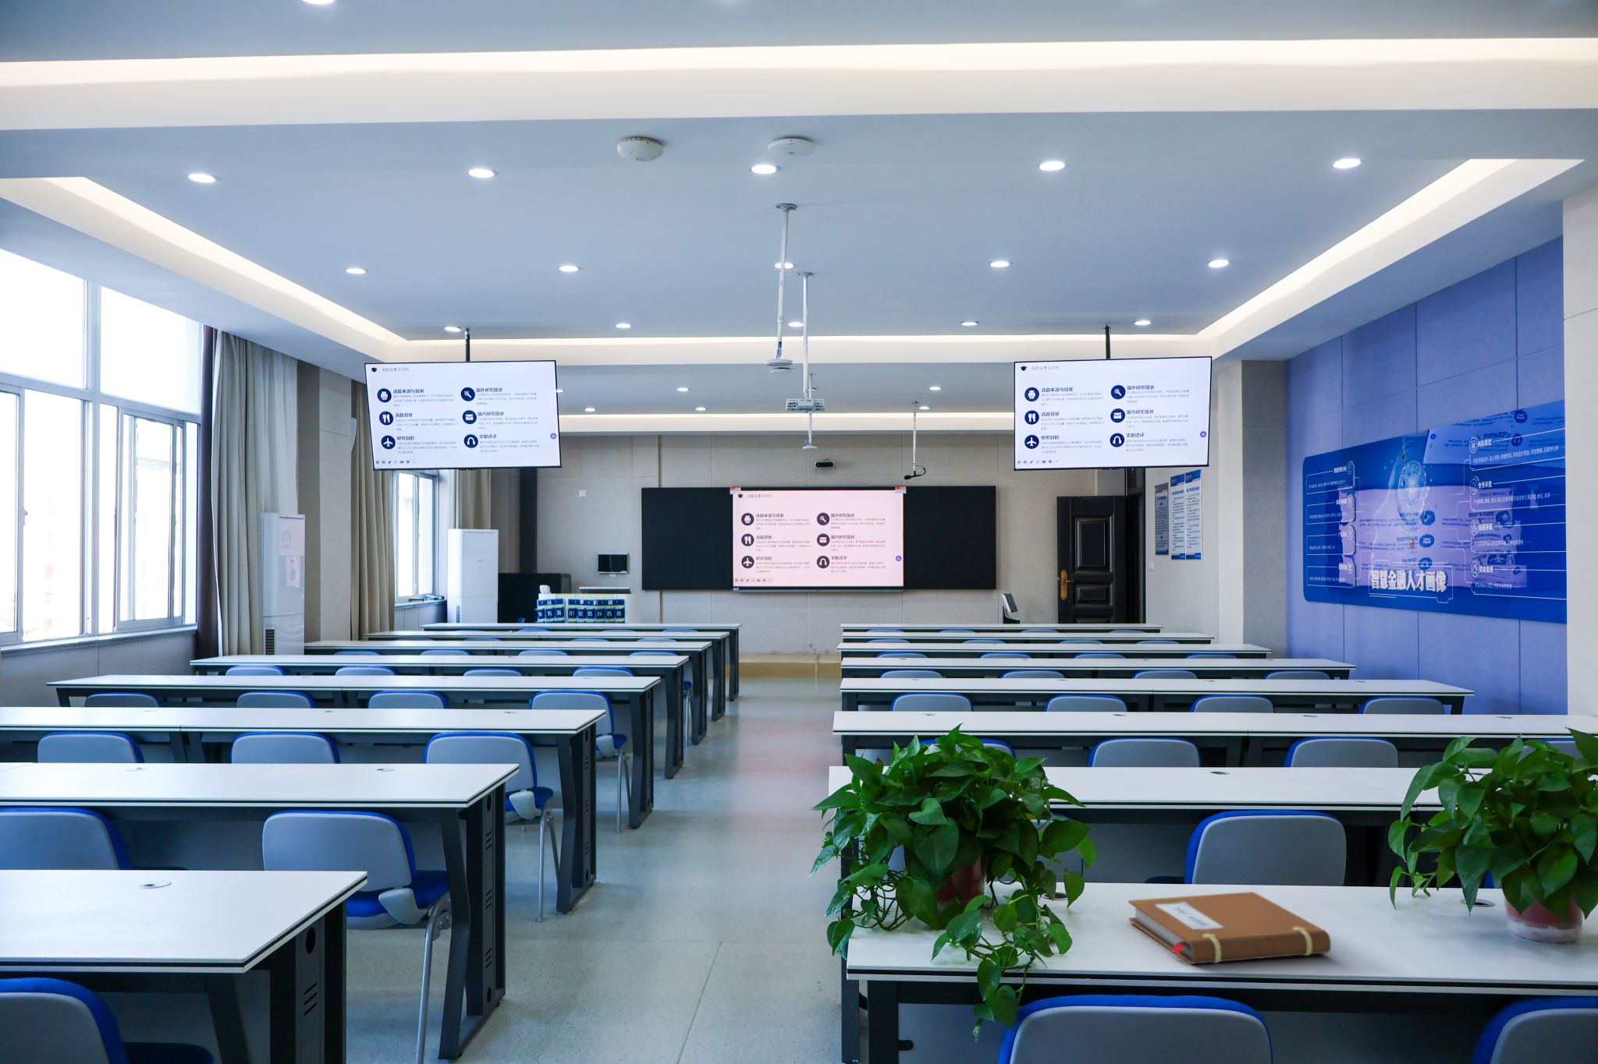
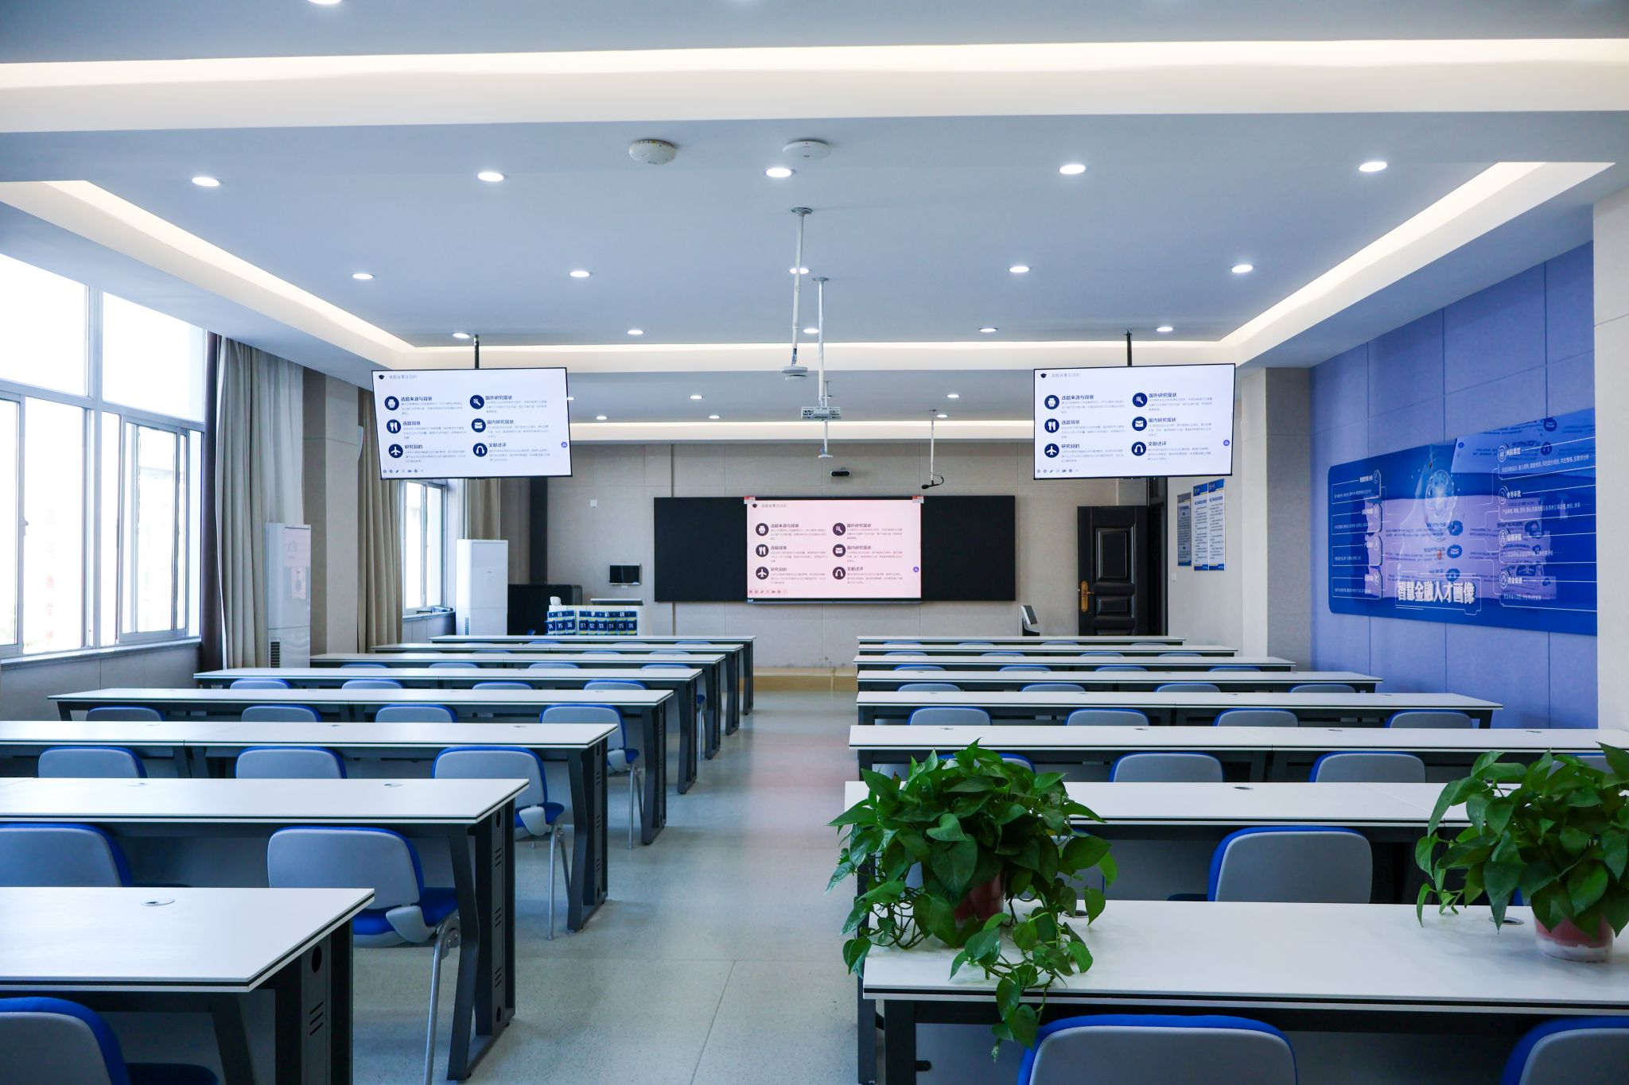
- notebook (1221, 926)
